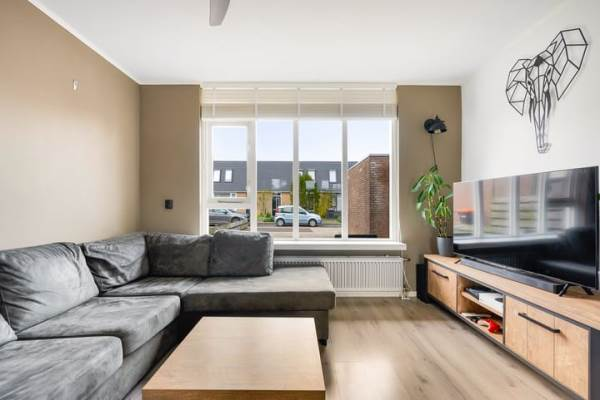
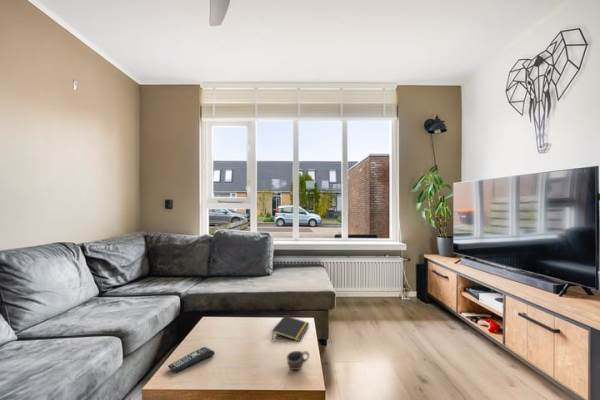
+ remote control (192, 358)
+ cup (296, 359)
+ notepad (291, 327)
